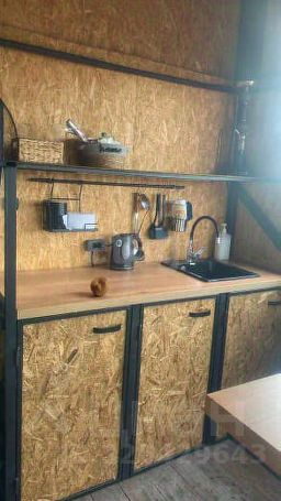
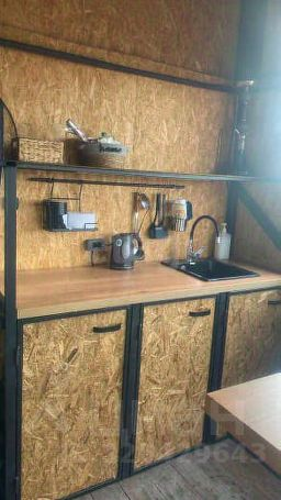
- fruit (99, 286)
